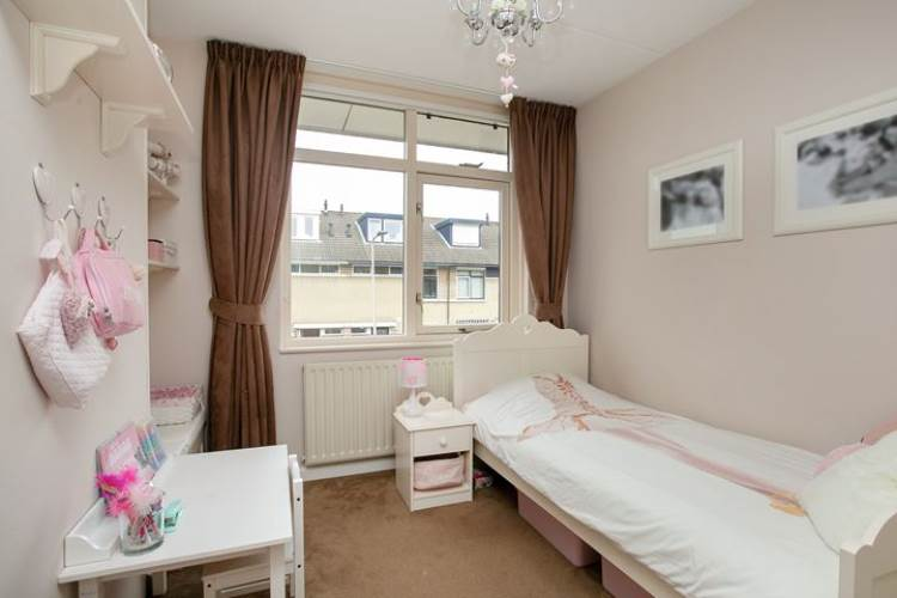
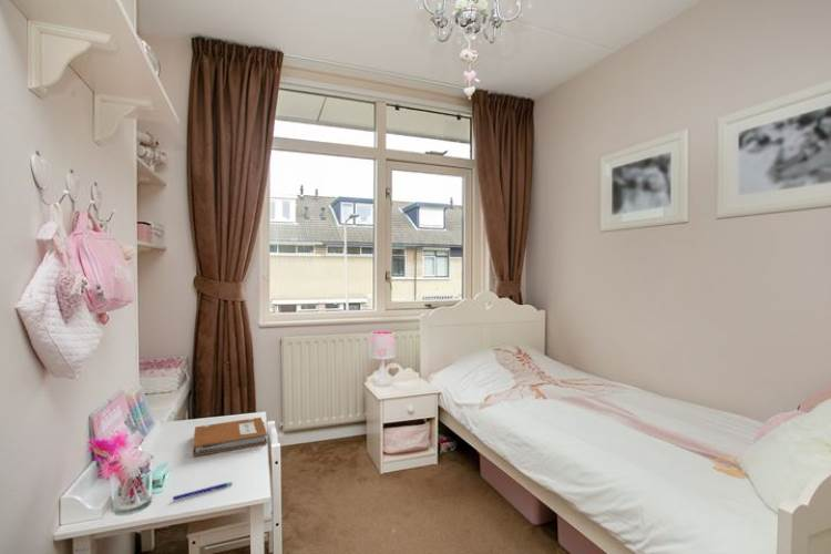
+ notebook (232, 433)
+ pen (203, 490)
